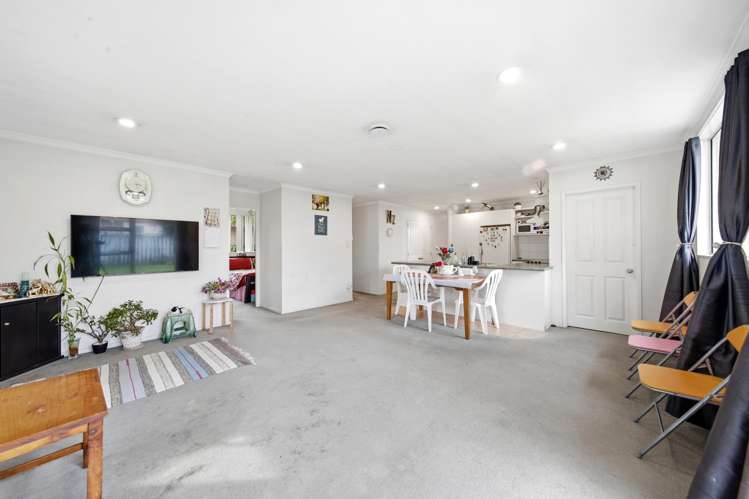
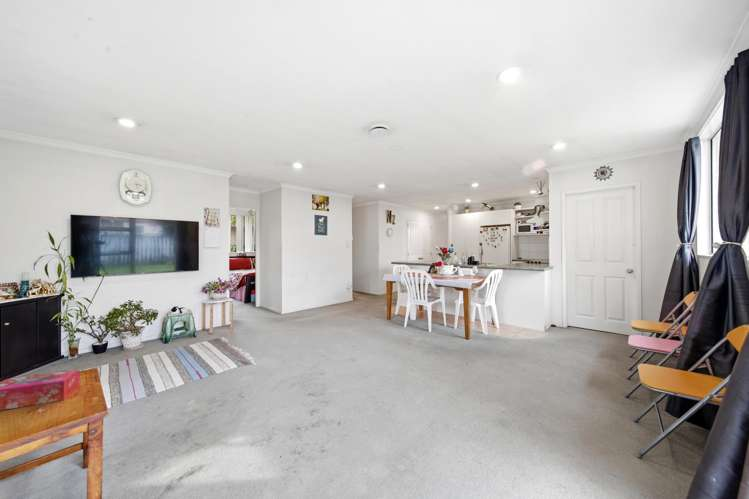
+ tissue box (34, 389)
